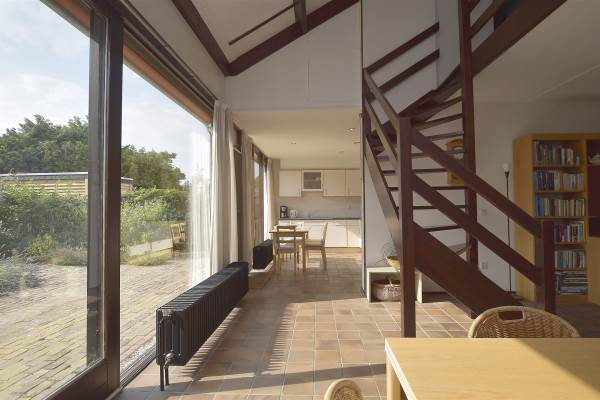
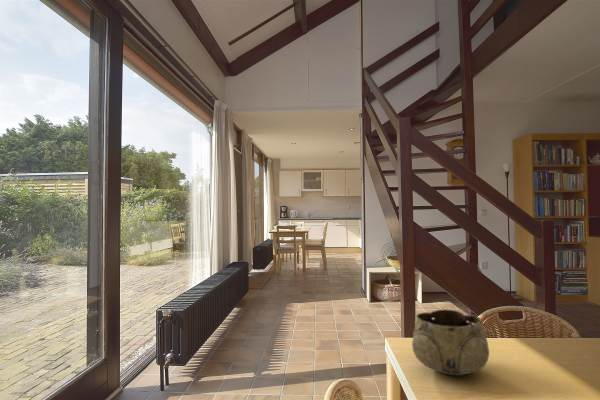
+ decorative bowl (449, 342)
